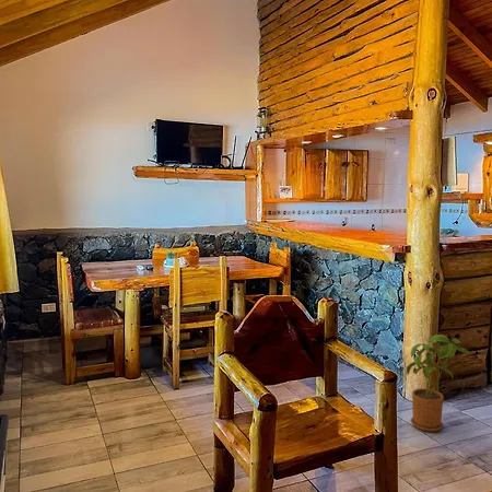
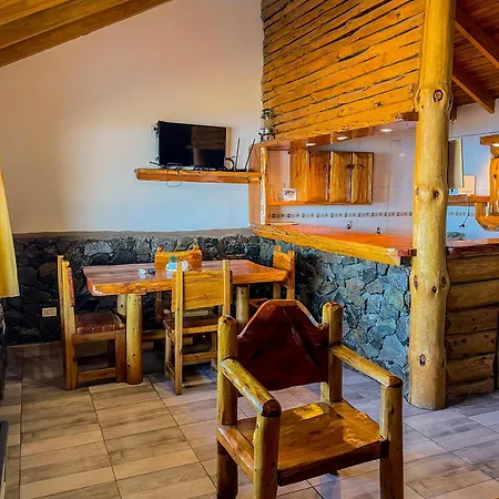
- house plant (427, 380)
